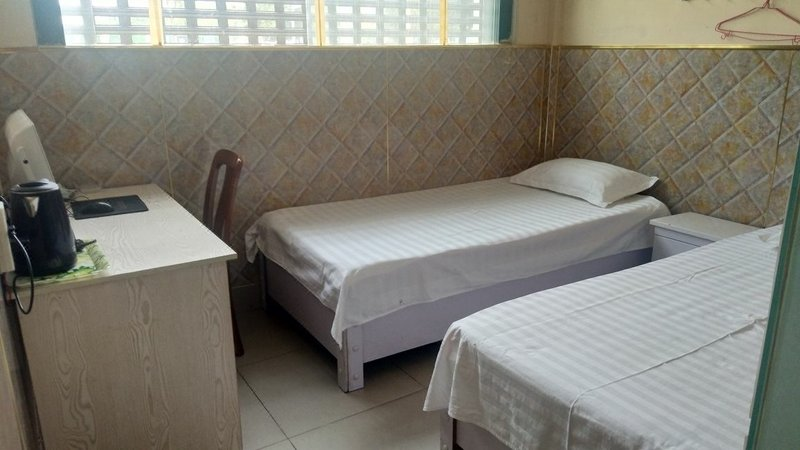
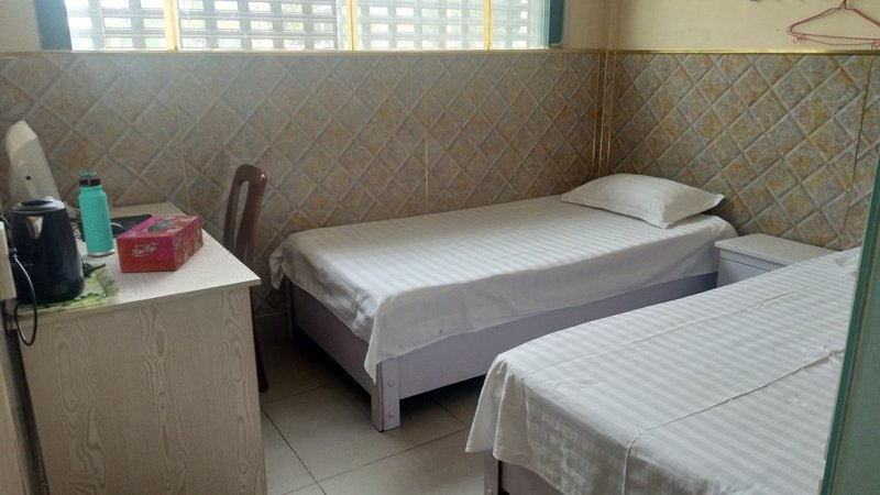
+ tissue box (163, 241)
+ thermos bottle (95, 212)
